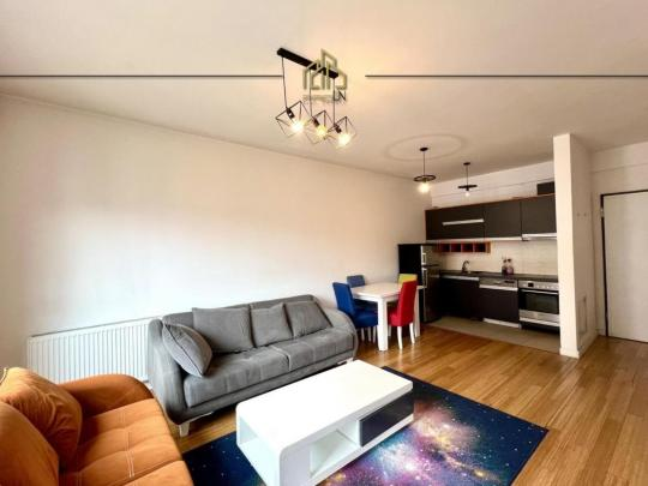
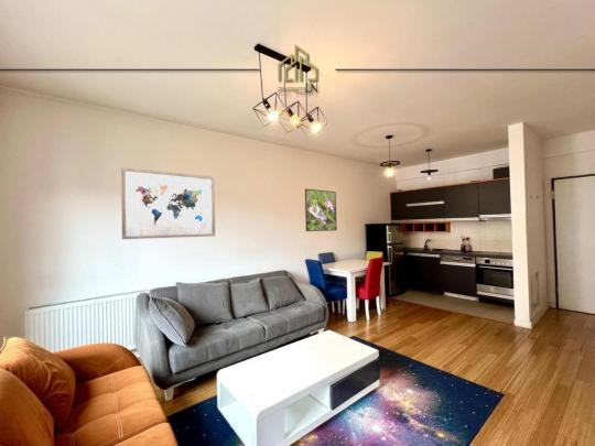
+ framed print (321, 210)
+ wall art (172, 205)
